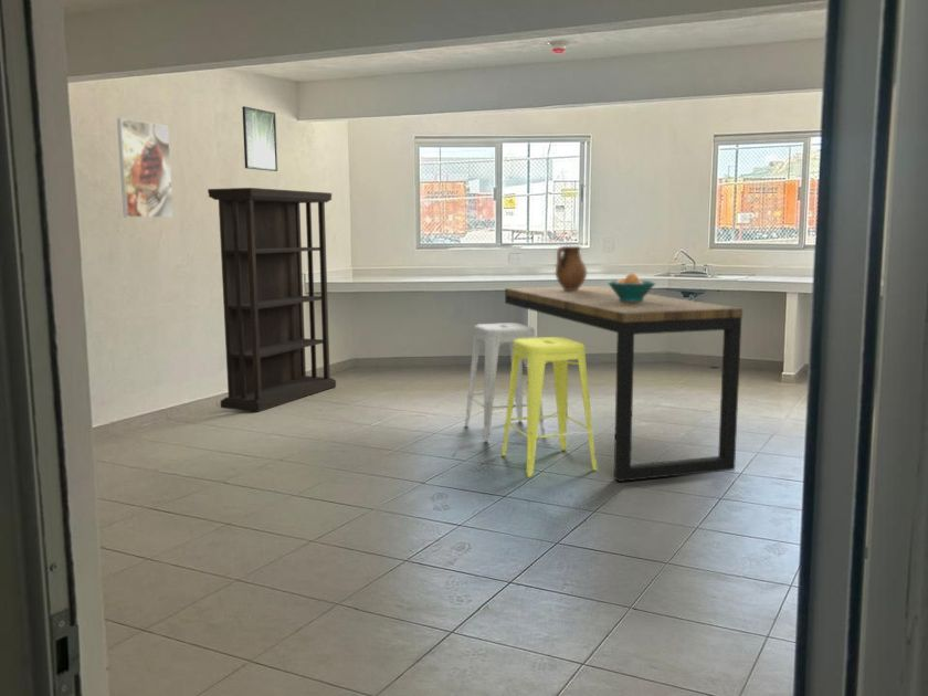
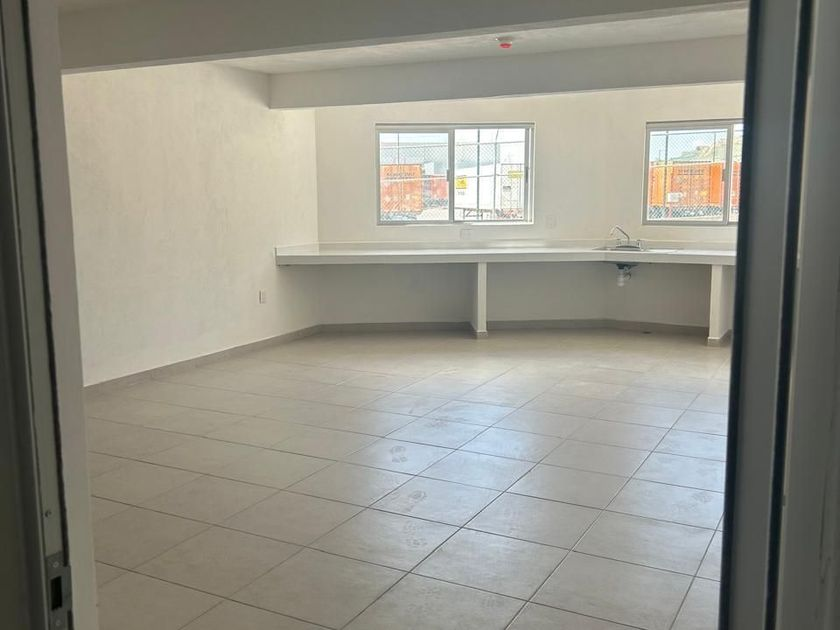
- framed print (146, 170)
- bookcase (277, 295)
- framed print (260, 139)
- pitcher (570, 267)
- dining table (573, 363)
- fruit bowl (631, 286)
